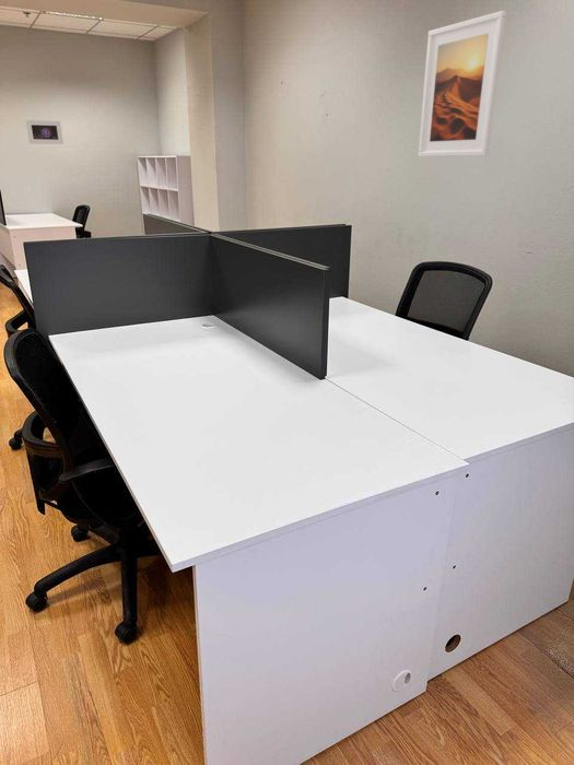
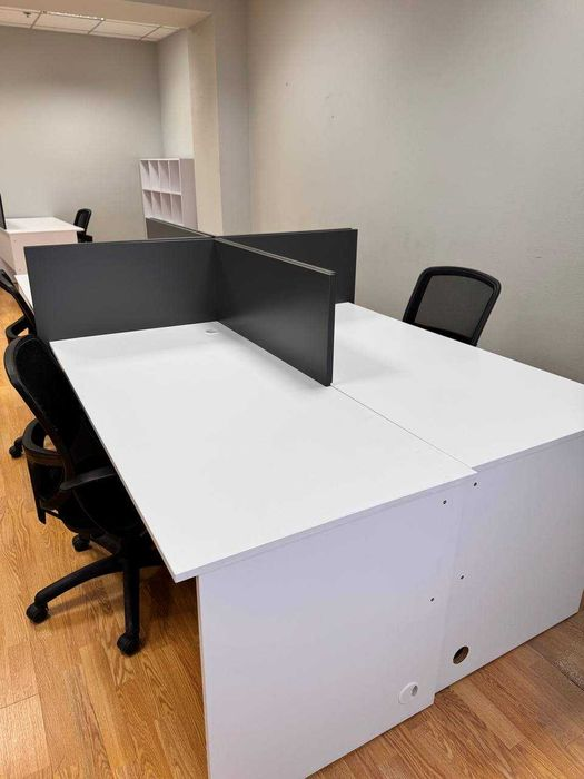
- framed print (45, 132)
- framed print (457, 91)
